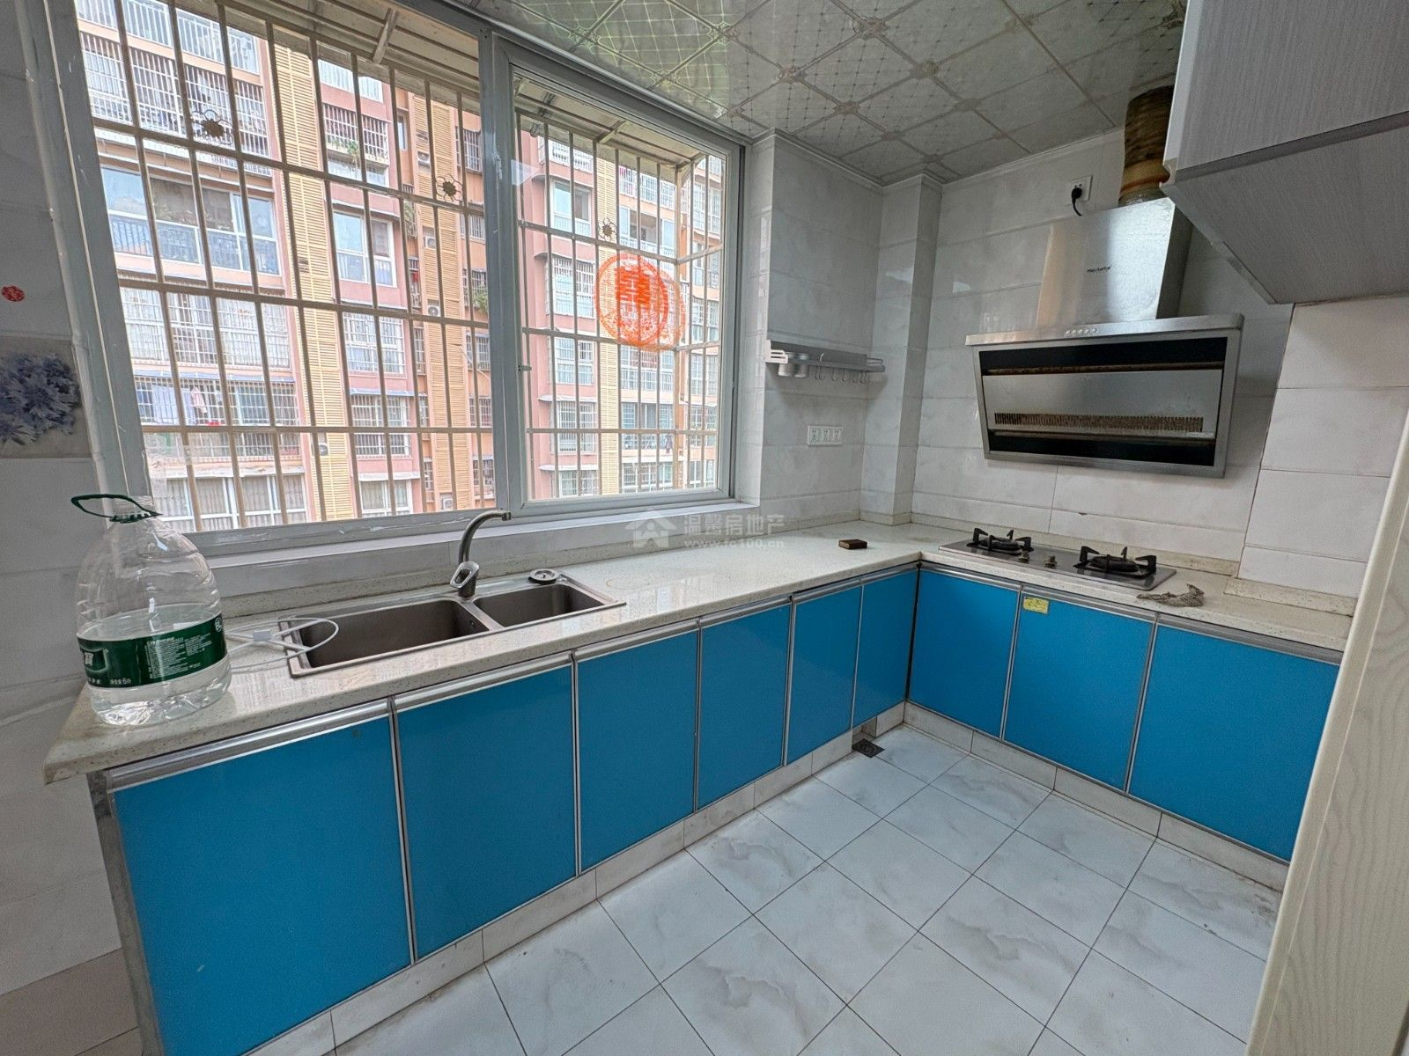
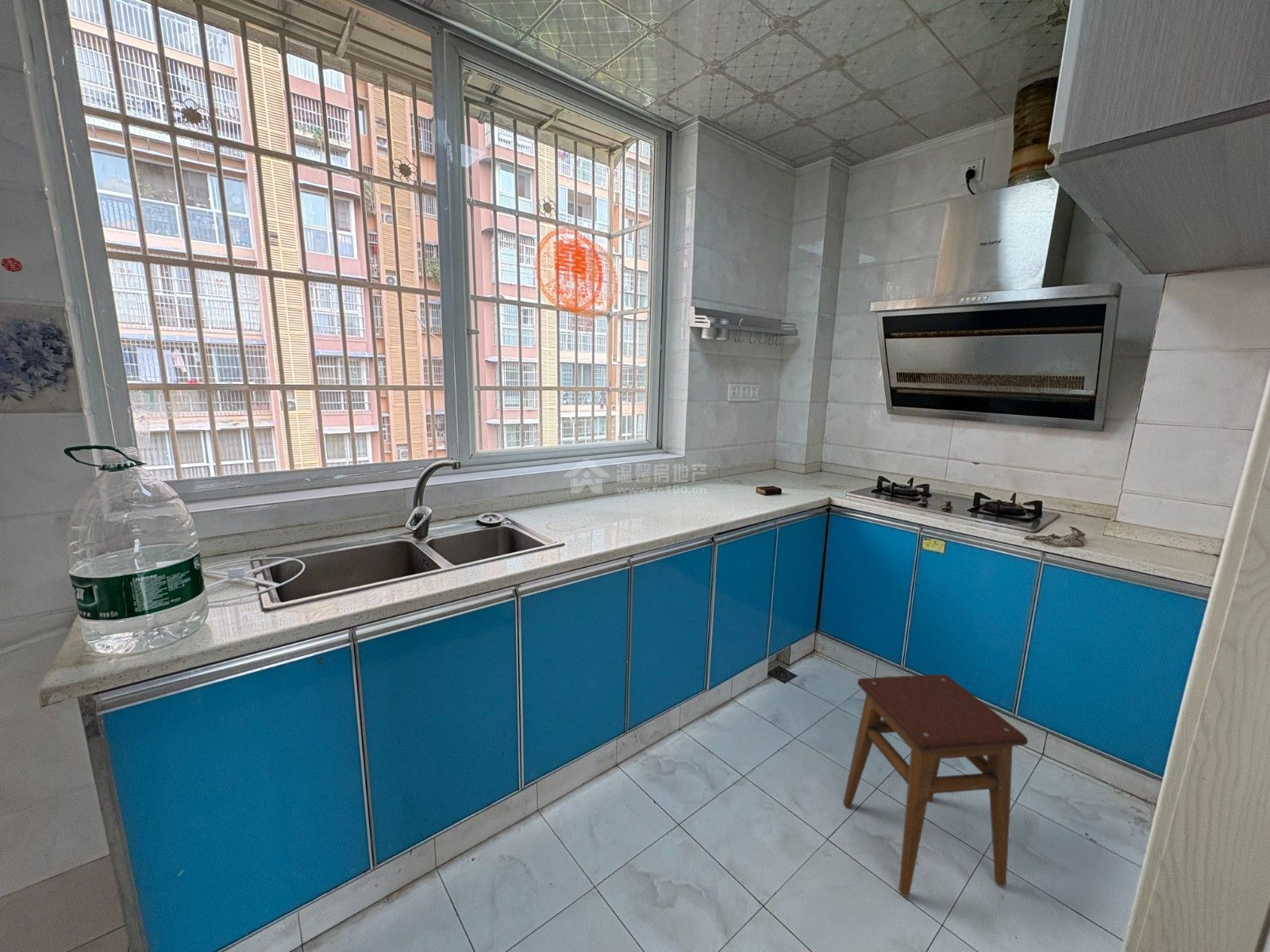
+ stool (926, 774)
